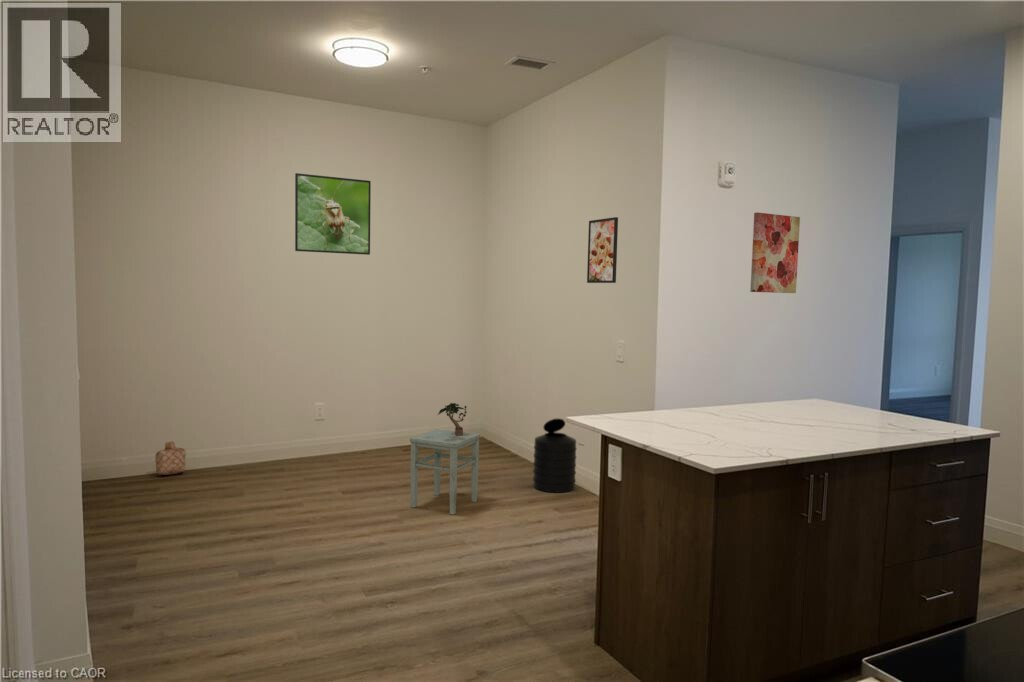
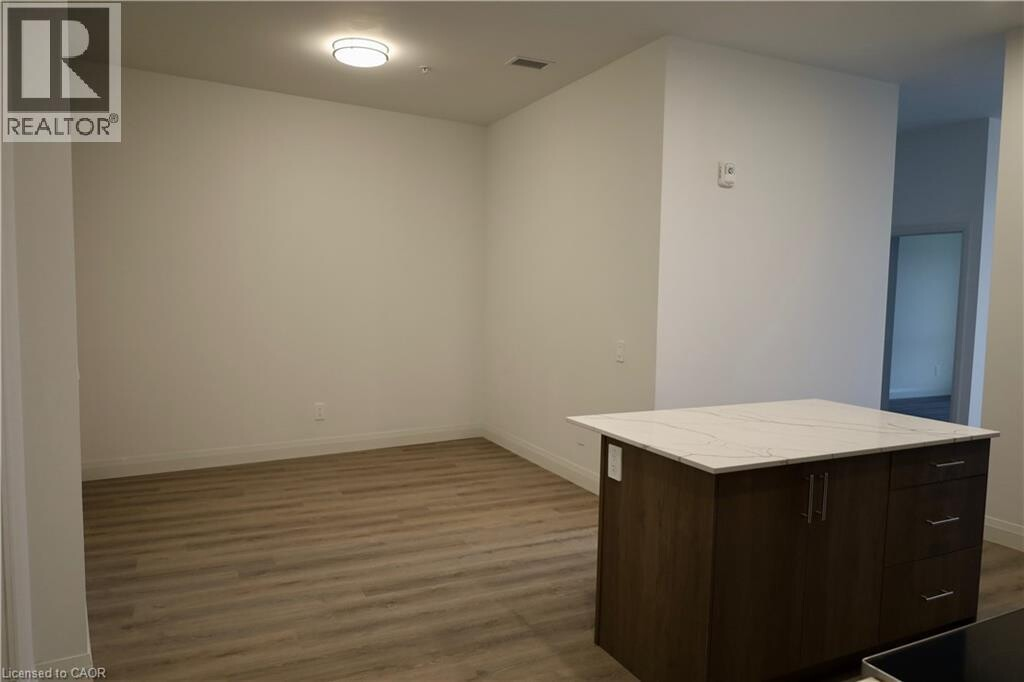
- trash can (555, 452)
- basket (170, 457)
- potted plant (450, 417)
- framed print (333, 215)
- stool (445, 470)
- wall art (775, 253)
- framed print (602, 251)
